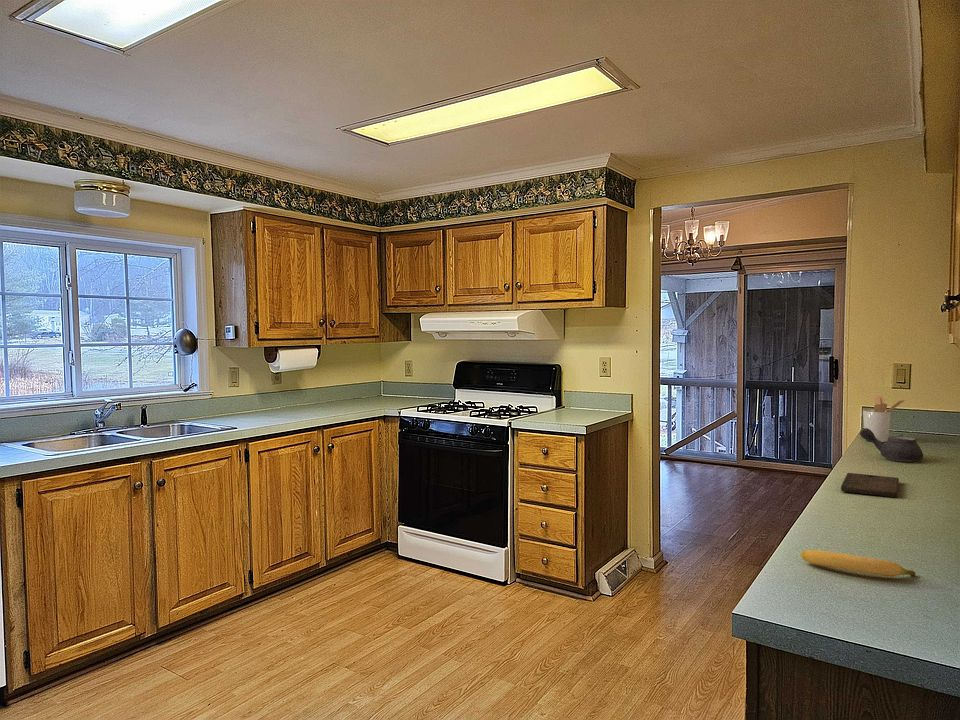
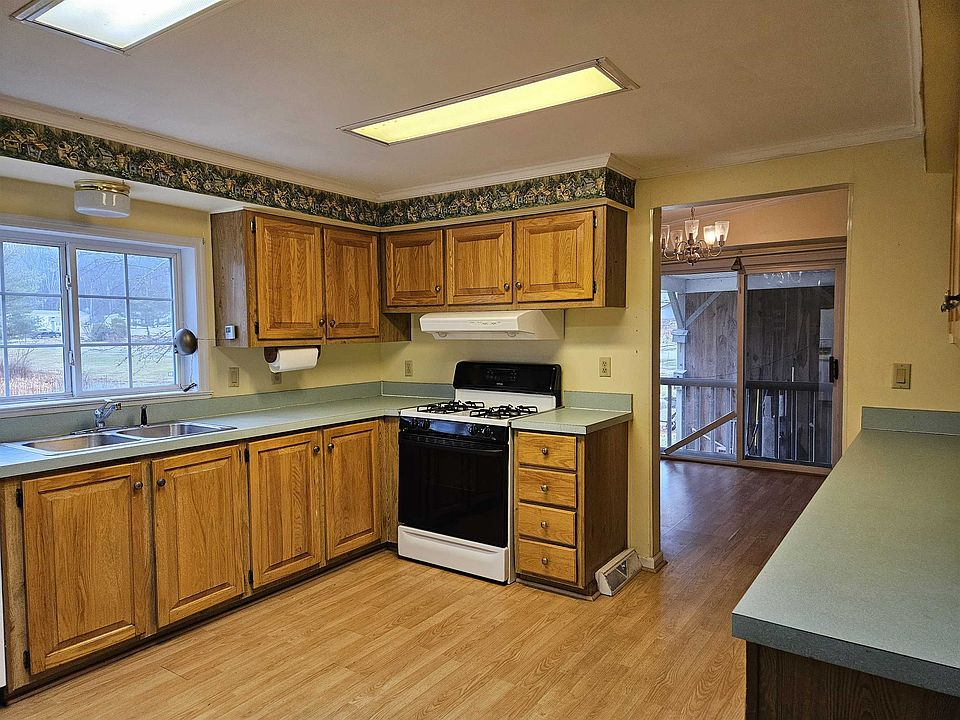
- banana (854, 560)
- teapot (890, 443)
- cutting board (870, 484)
- utensil holder (883, 418)
